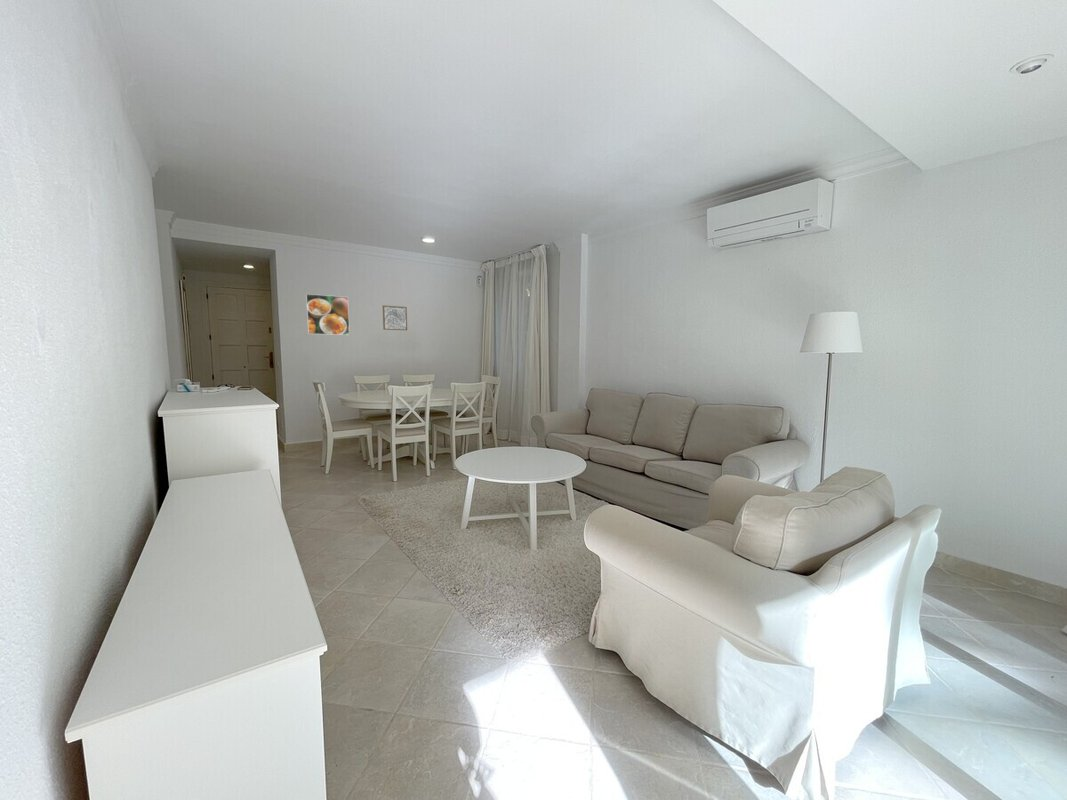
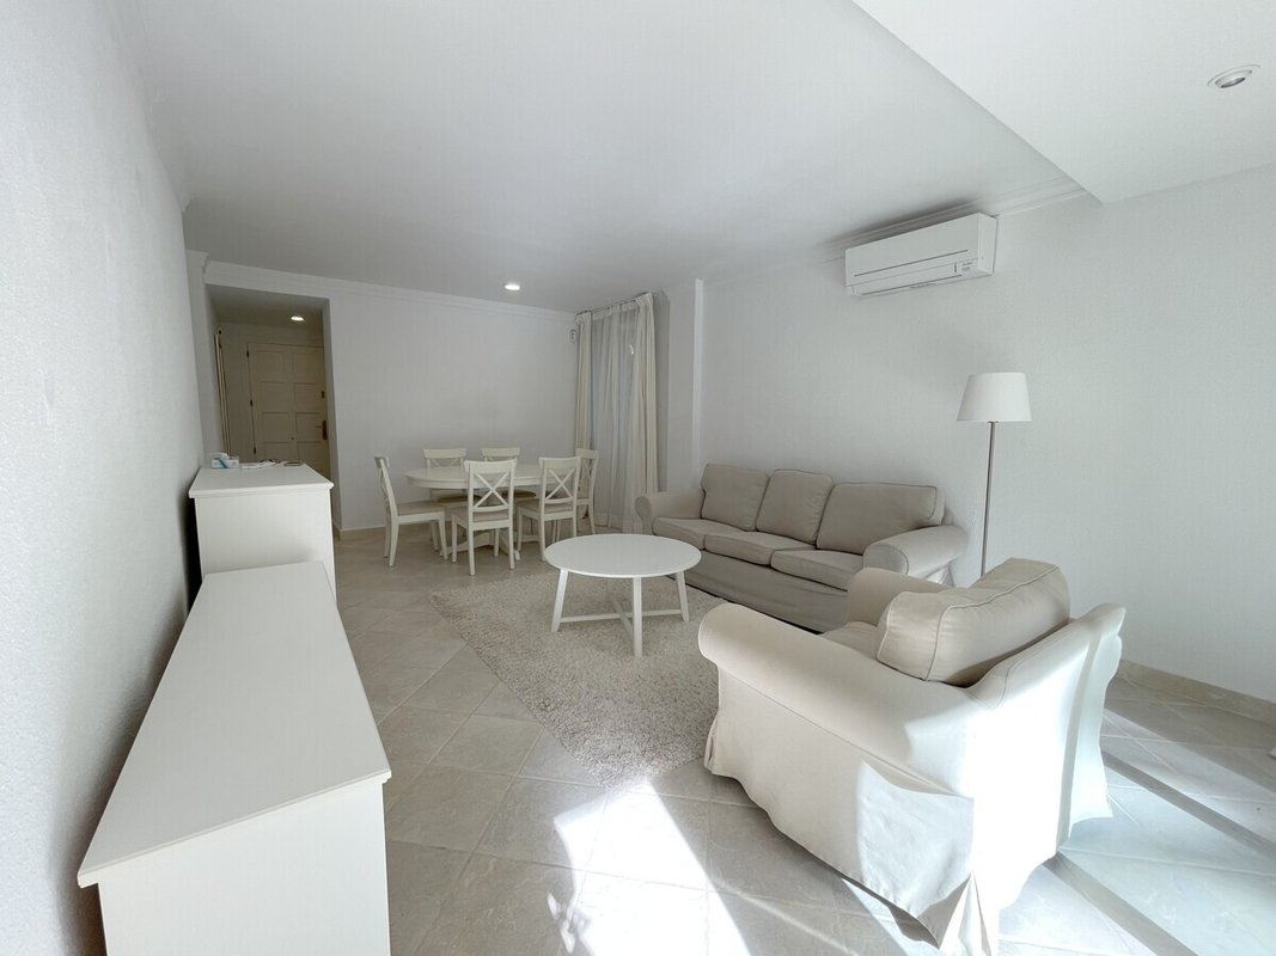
- wall art (395, 318)
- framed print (328, 315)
